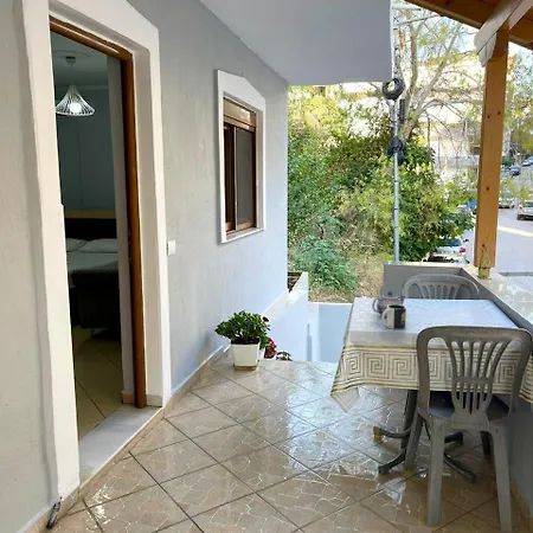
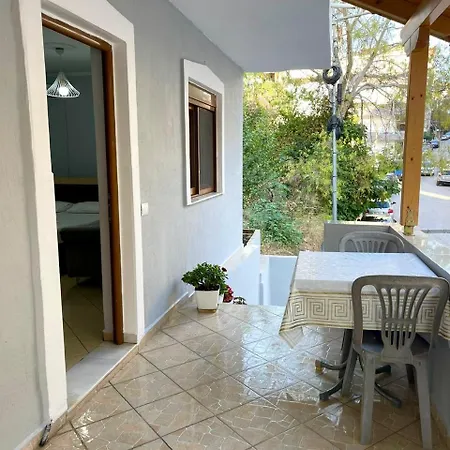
- teapot (388, 303)
- mug (392, 316)
